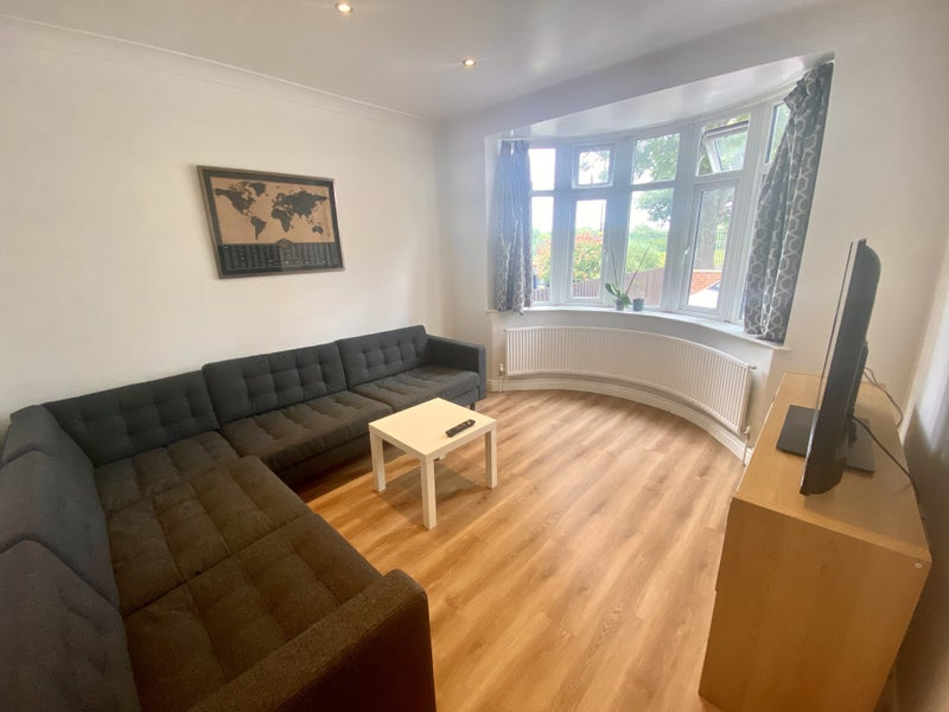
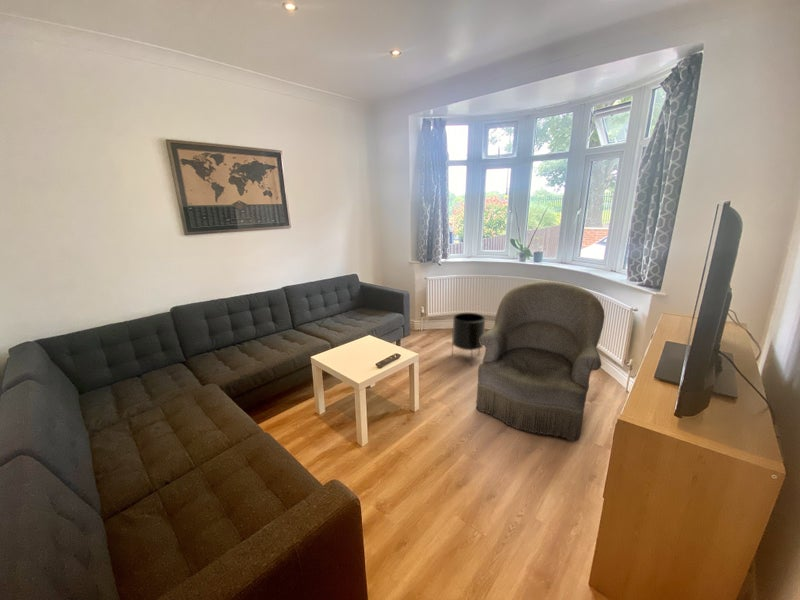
+ armchair (541, 350)
+ planter (468, 337)
